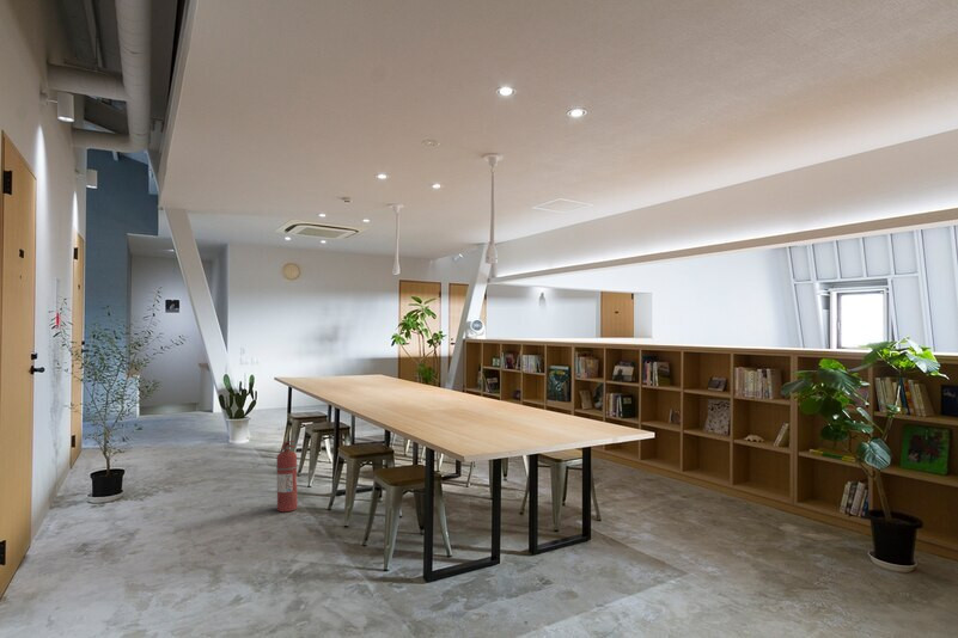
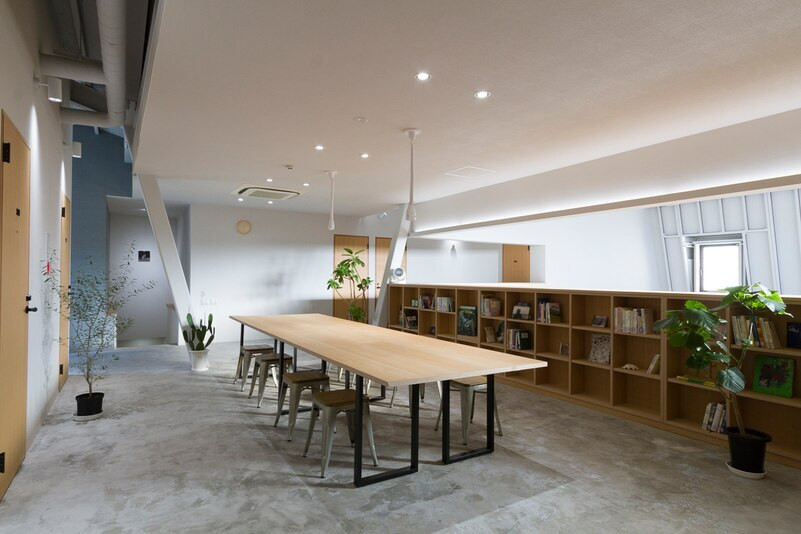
- fire extinguisher (287, 474)
